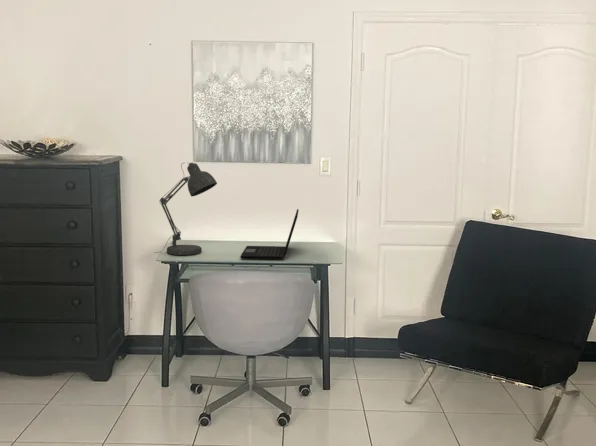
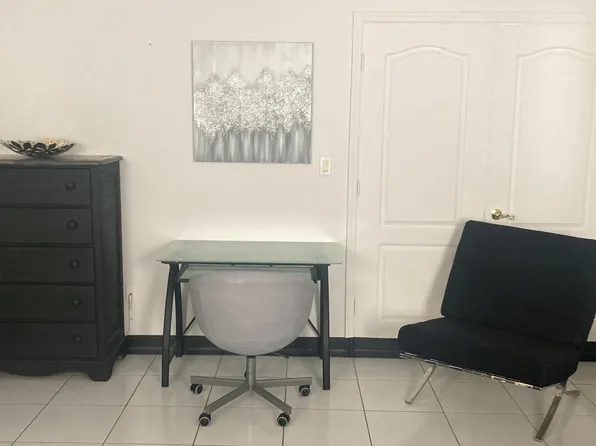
- laptop (270, 246)
- desk lamp (191, 195)
